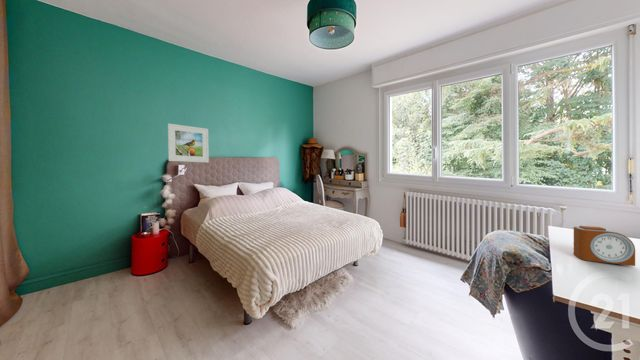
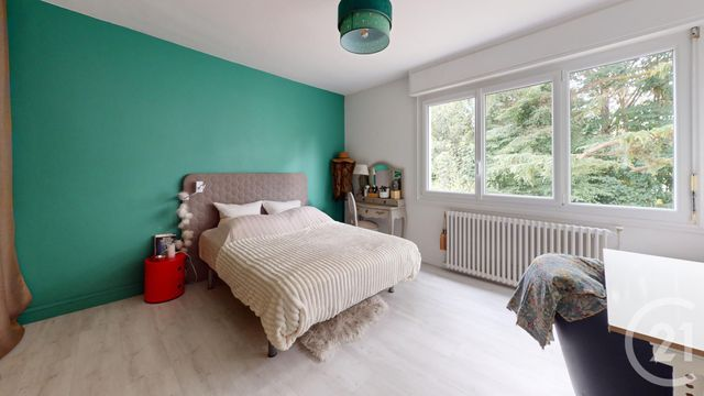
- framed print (189, 144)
- alarm clock (601, 243)
